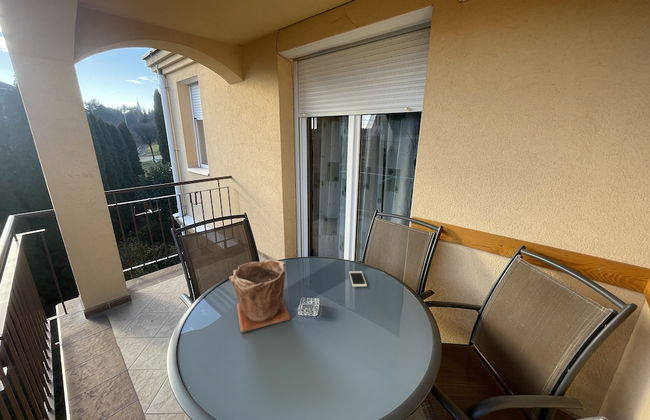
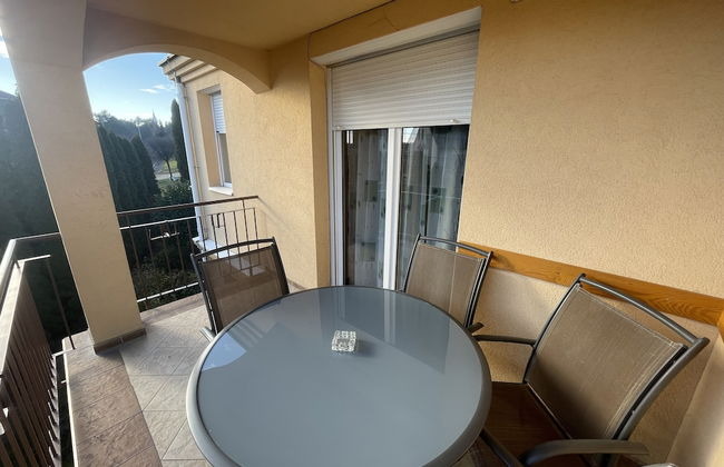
- plant pot (260, 289)
- cell phone (357, 278)
